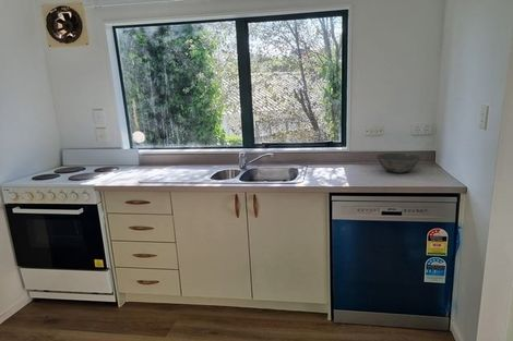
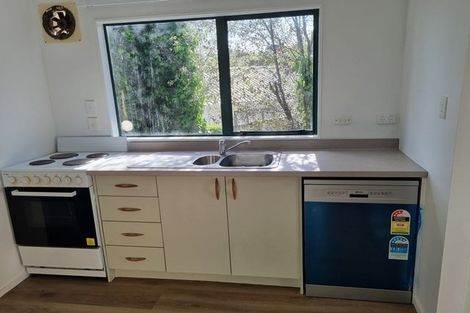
- bowl (397, 163)
